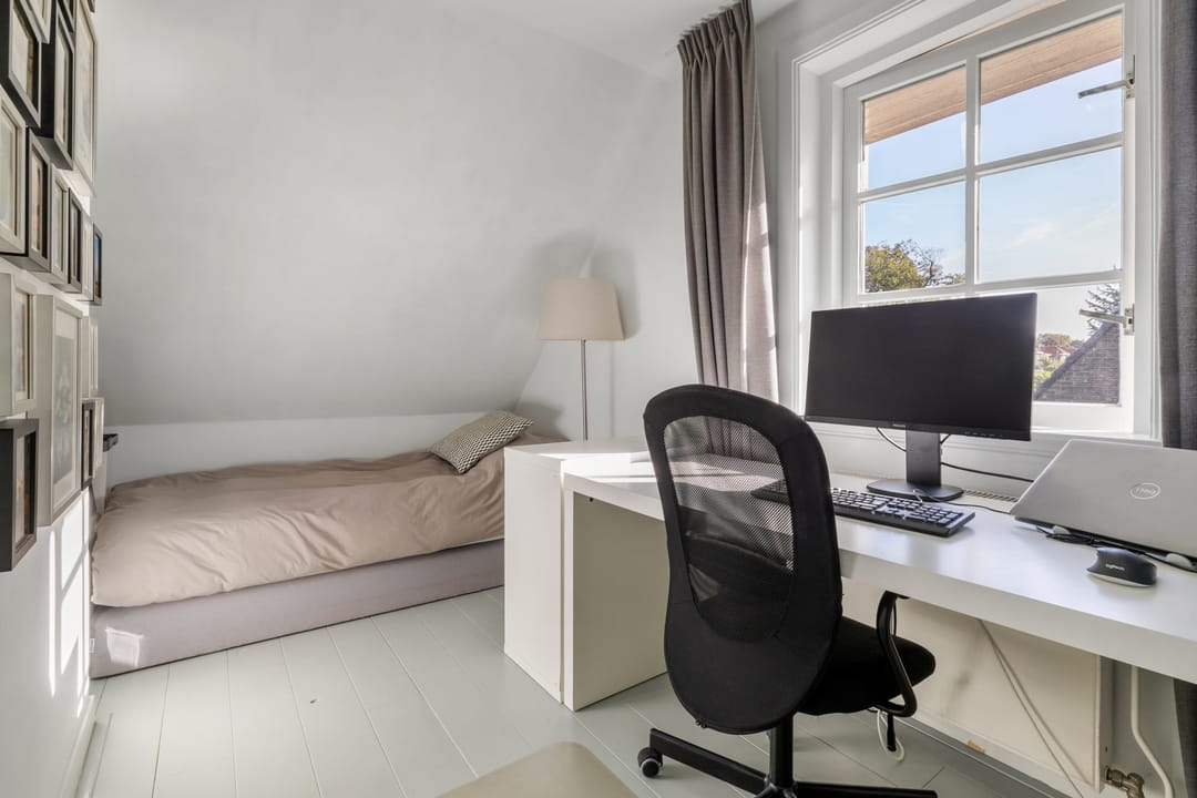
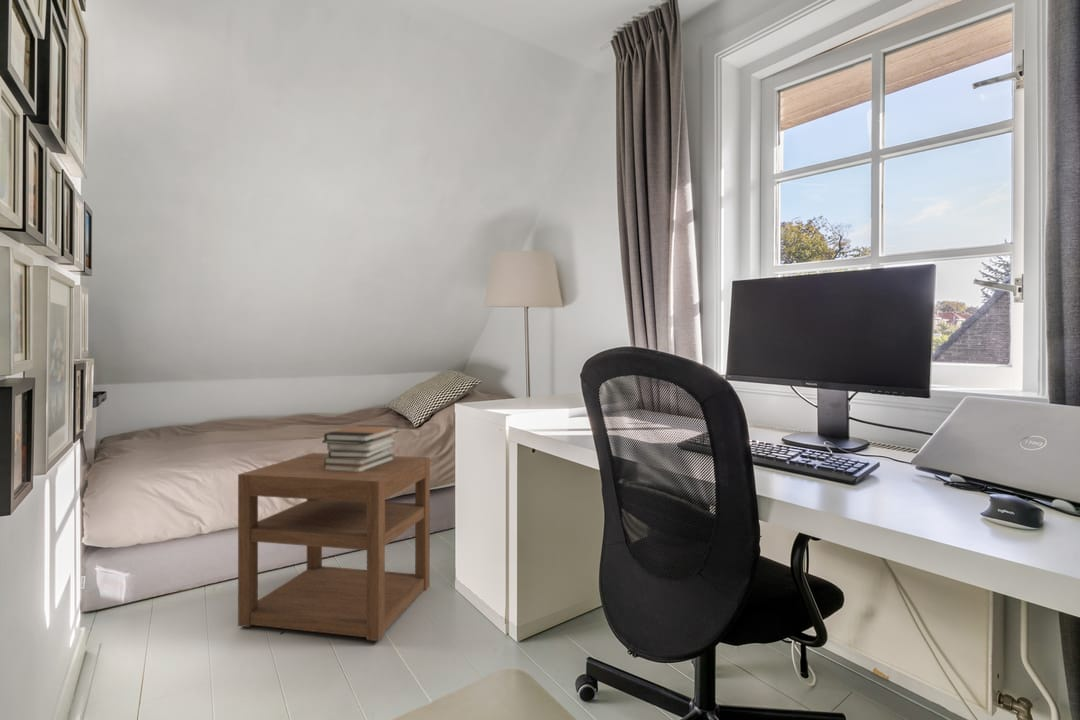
+ nightstand (341, 535)
+ book stack (362, 446)
